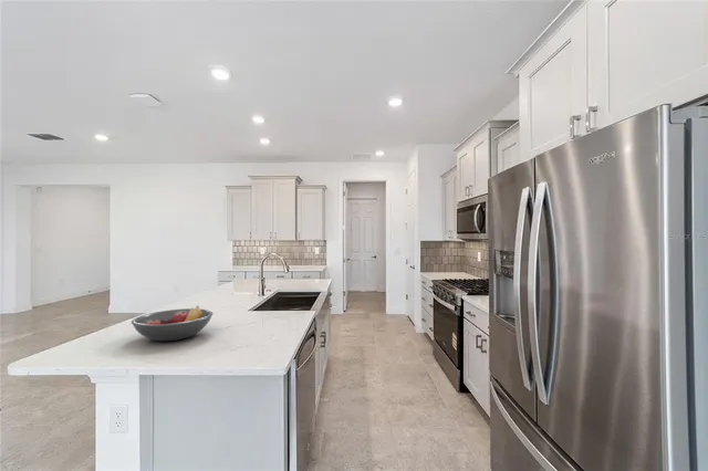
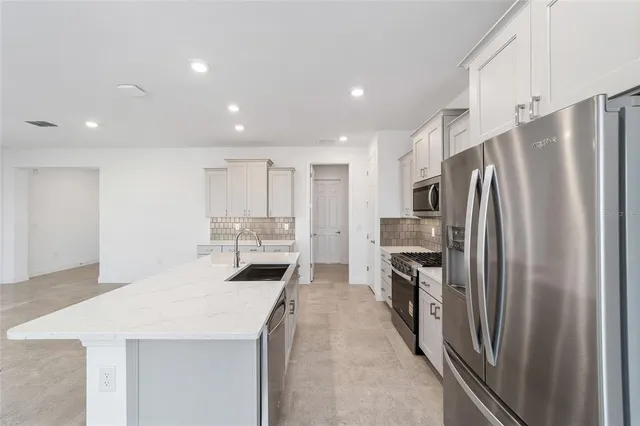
- fruit bowl (174, 323)
